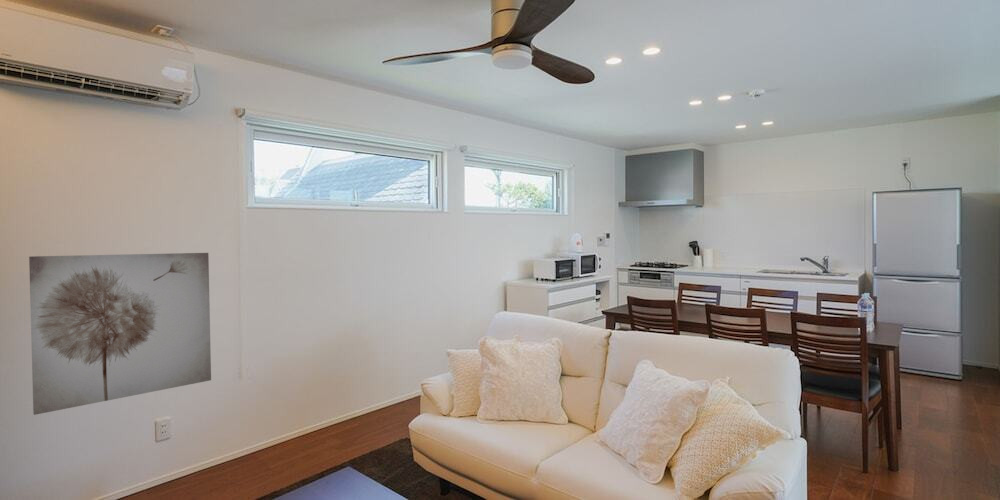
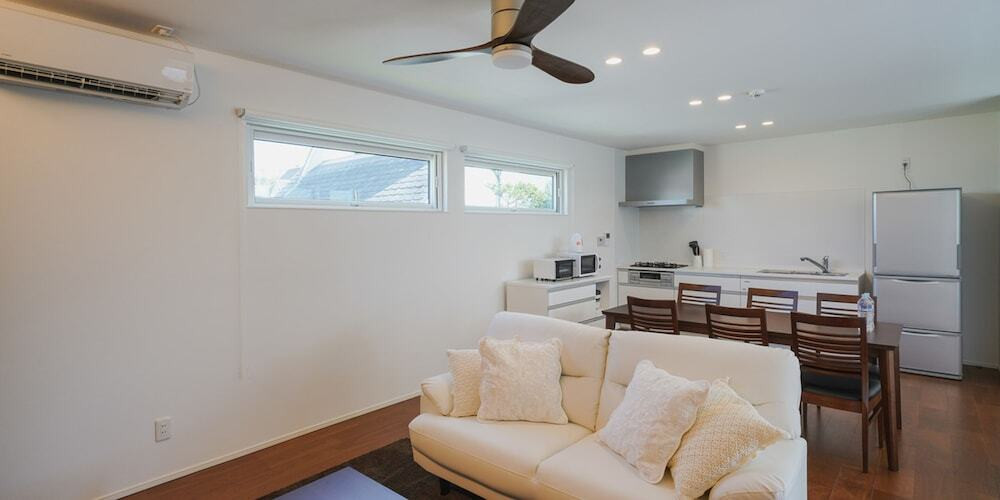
- wall art (129, 325)
